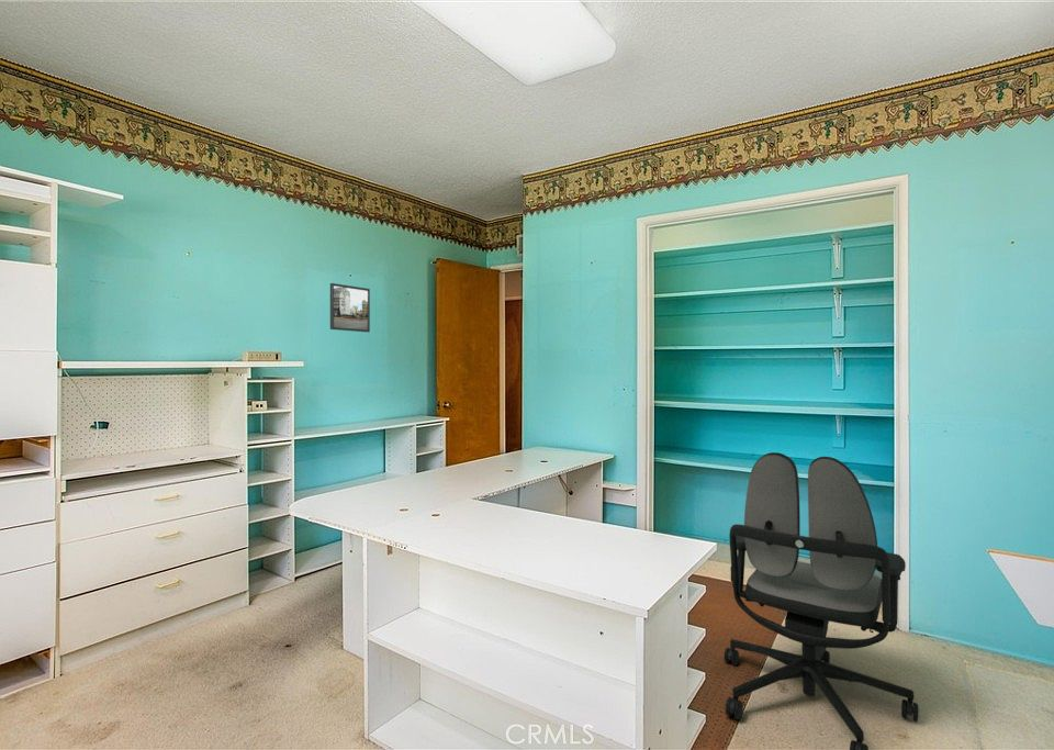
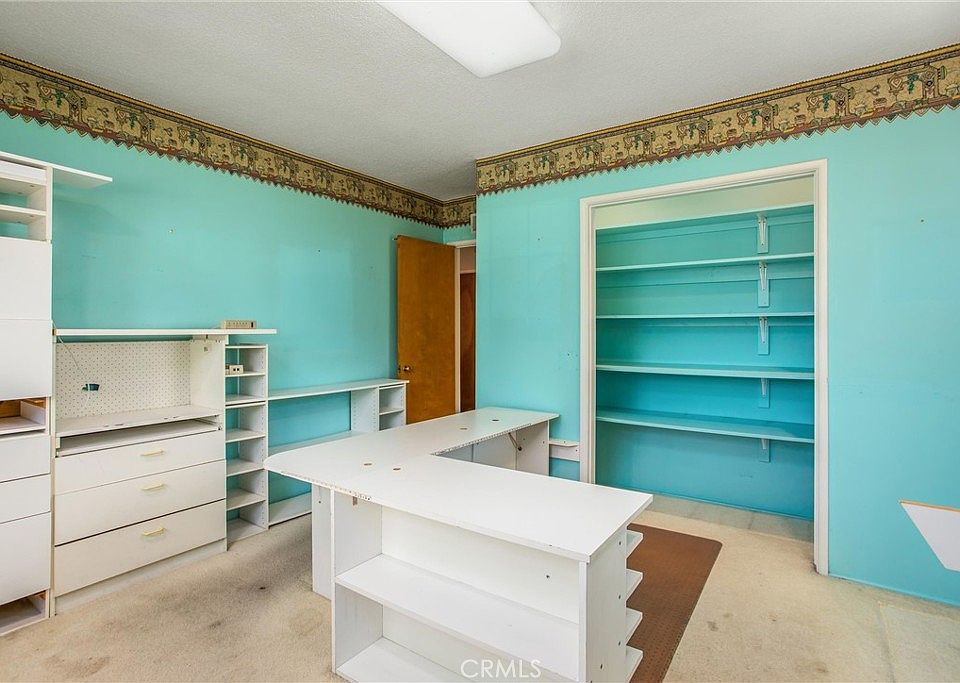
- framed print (350, 307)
- office chair (809, 572)
